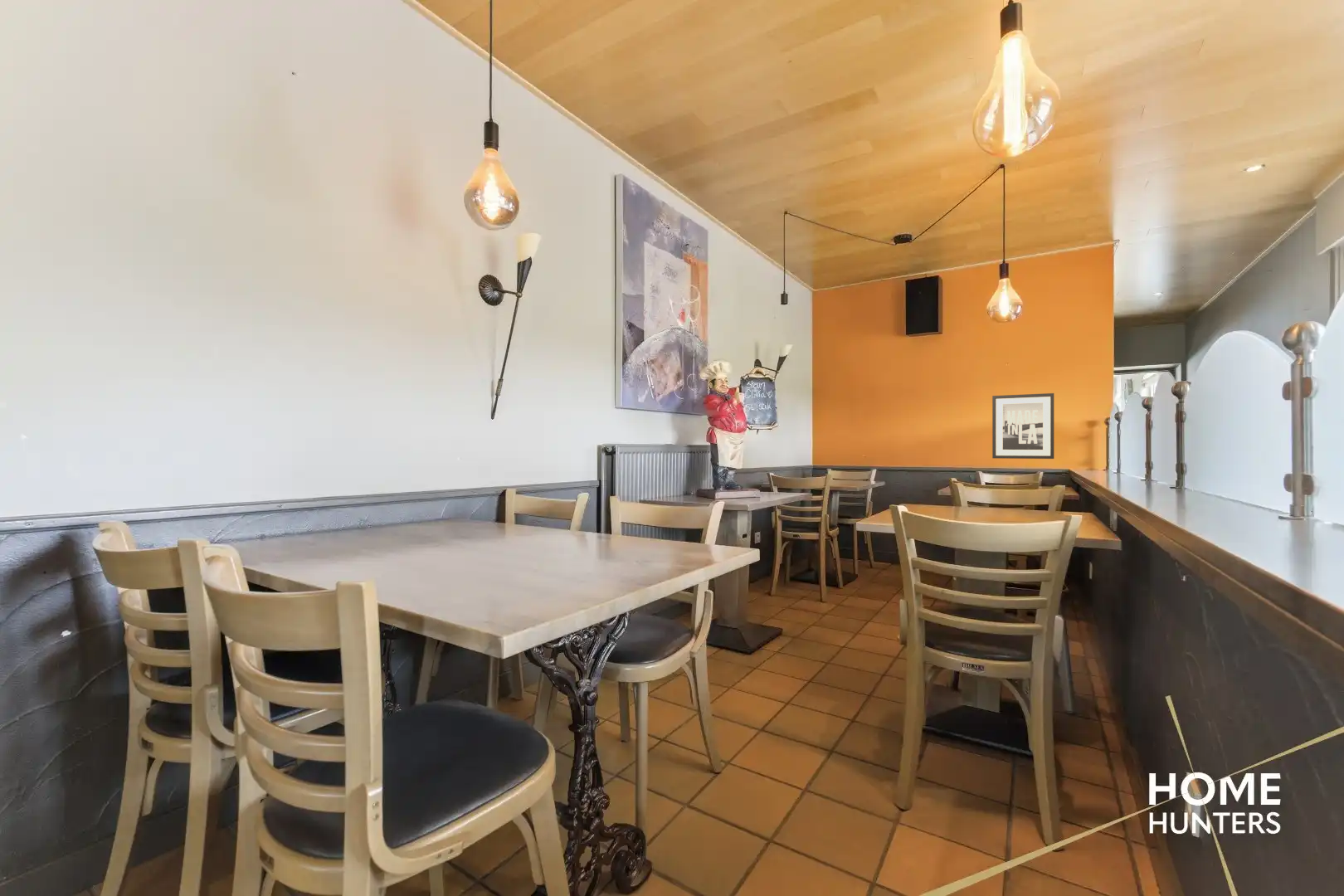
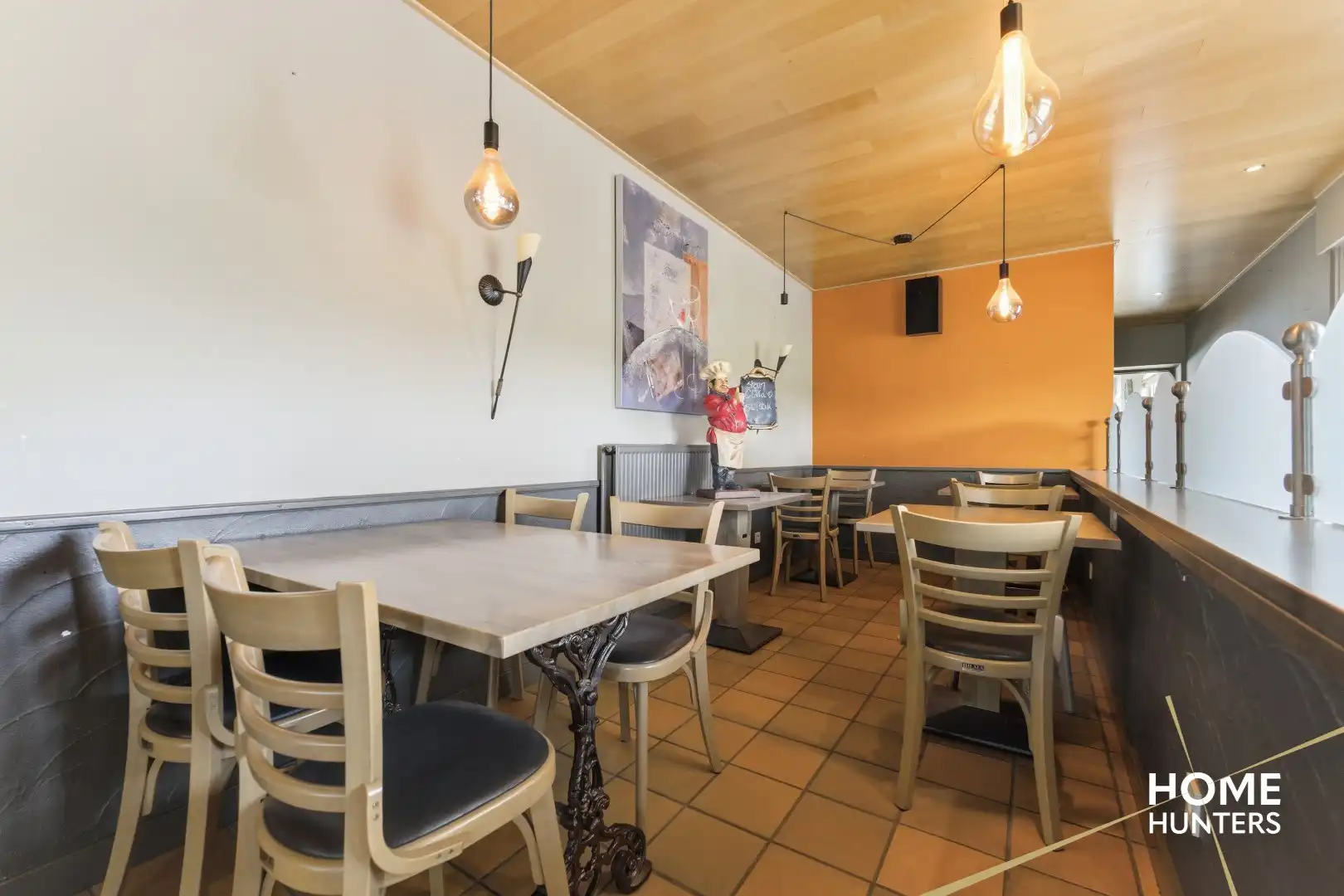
- wall art (1022, 426)
